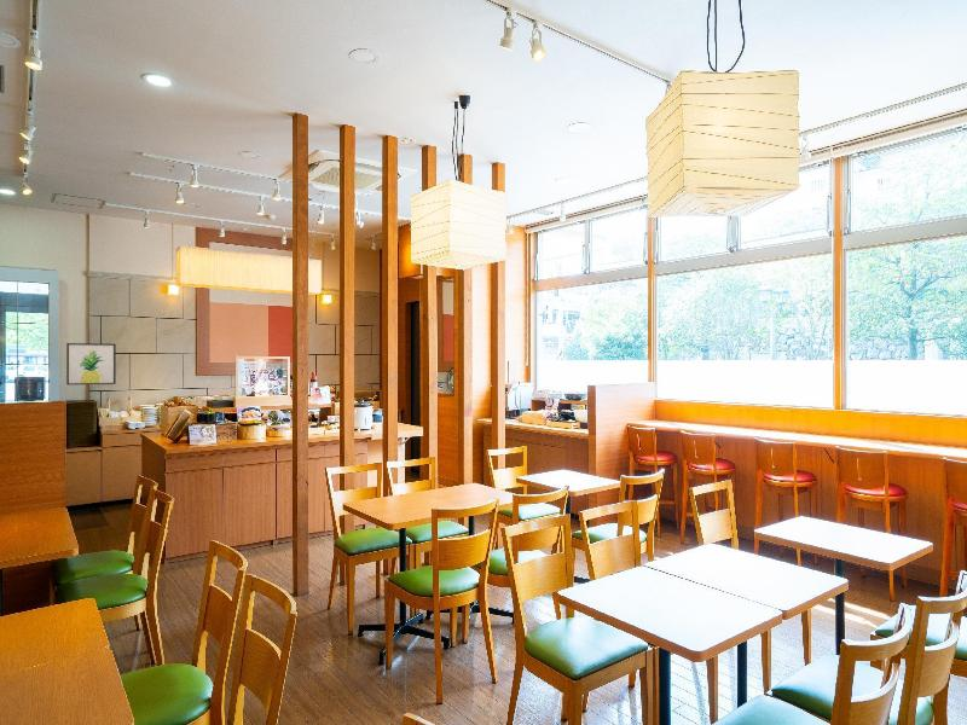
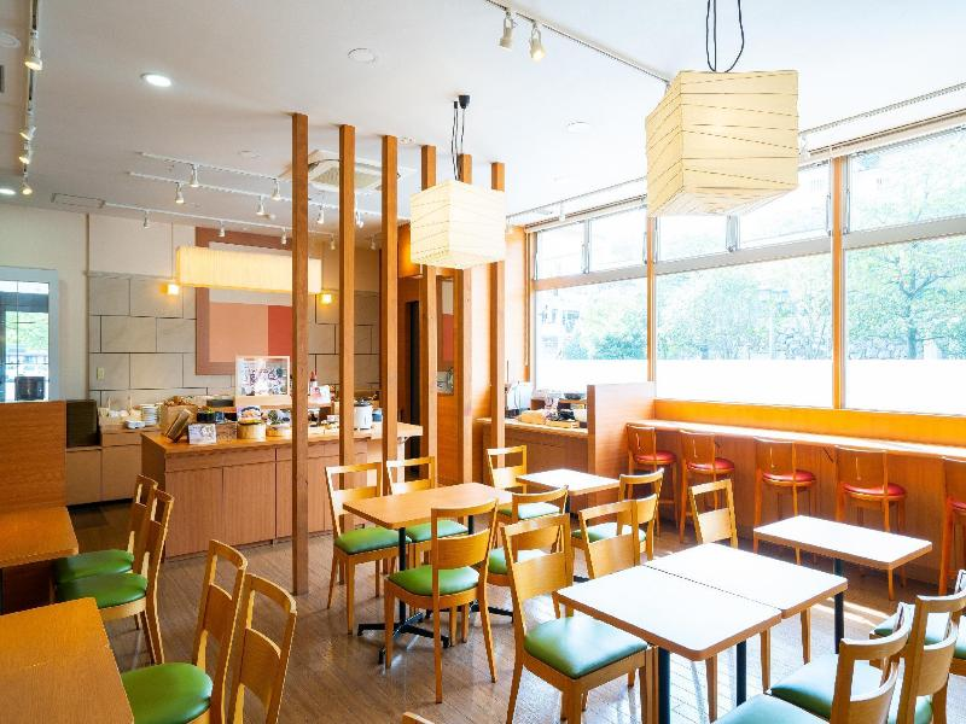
- wall art (91, 364)
